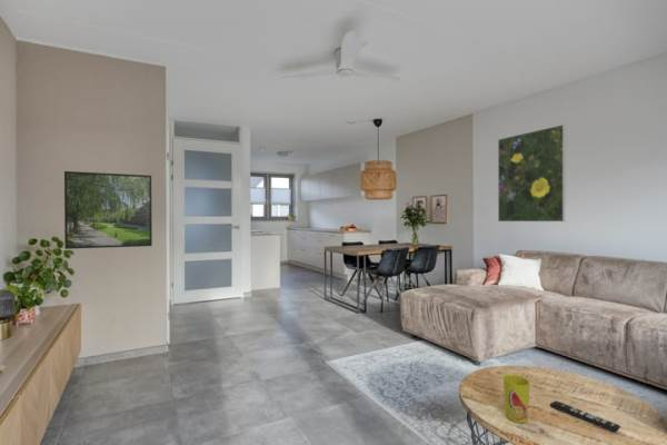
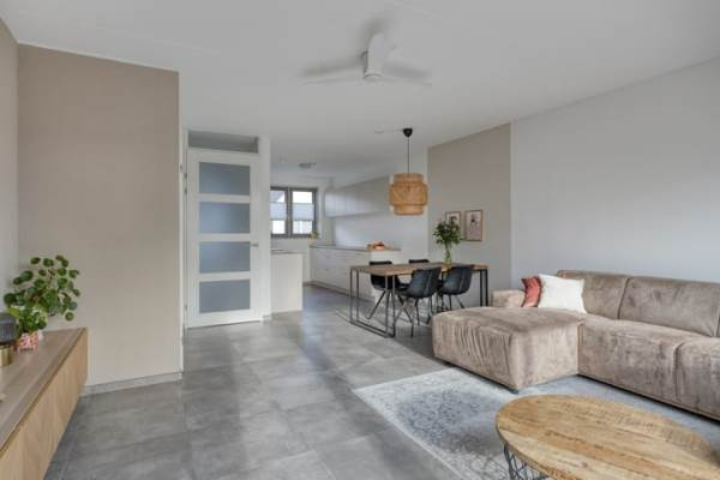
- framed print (110, 210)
- remote control (583, 415)
- cup (516, 398)
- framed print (528, 177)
